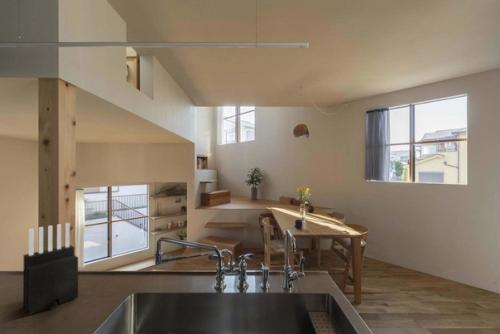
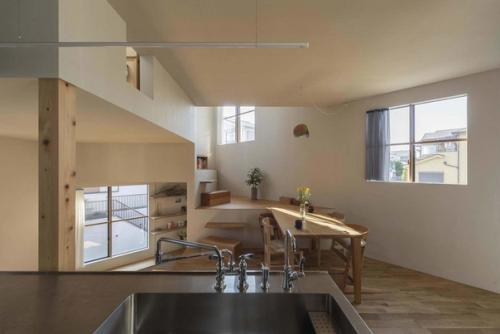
- knife block (52, 264)
